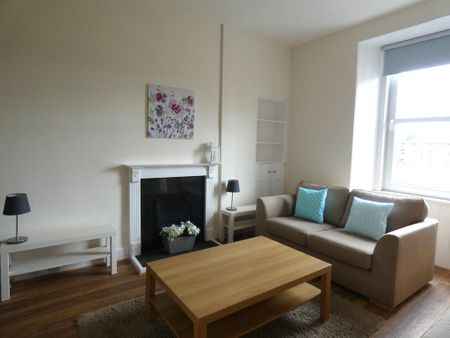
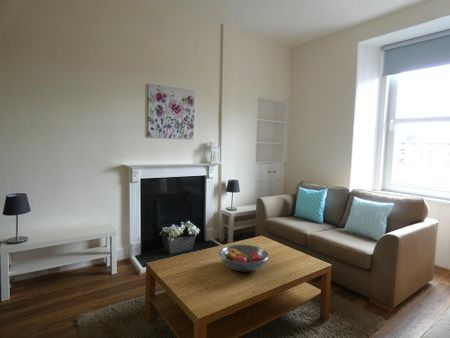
+ fruit bowl (243, 258)
